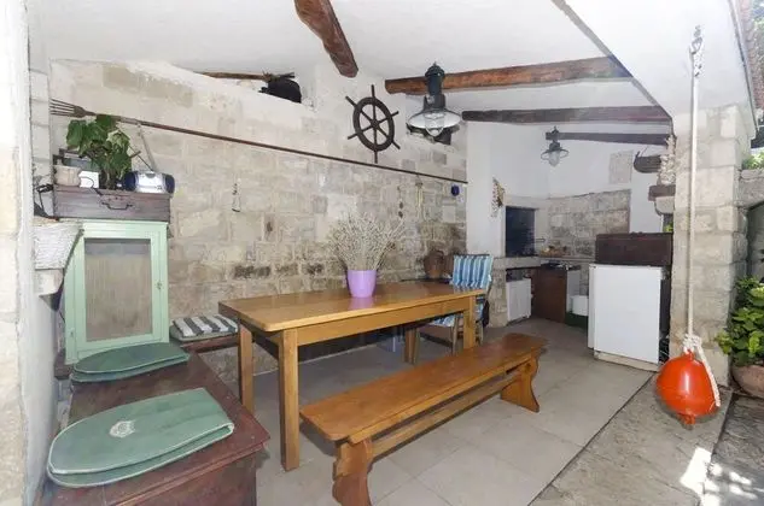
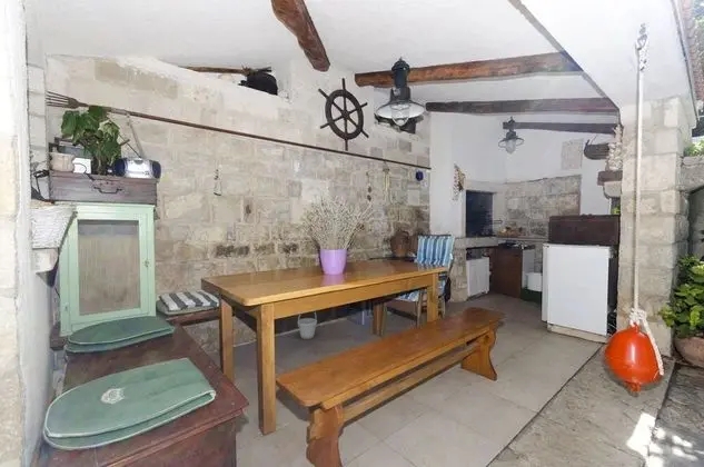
+ bucket (307, 322)
